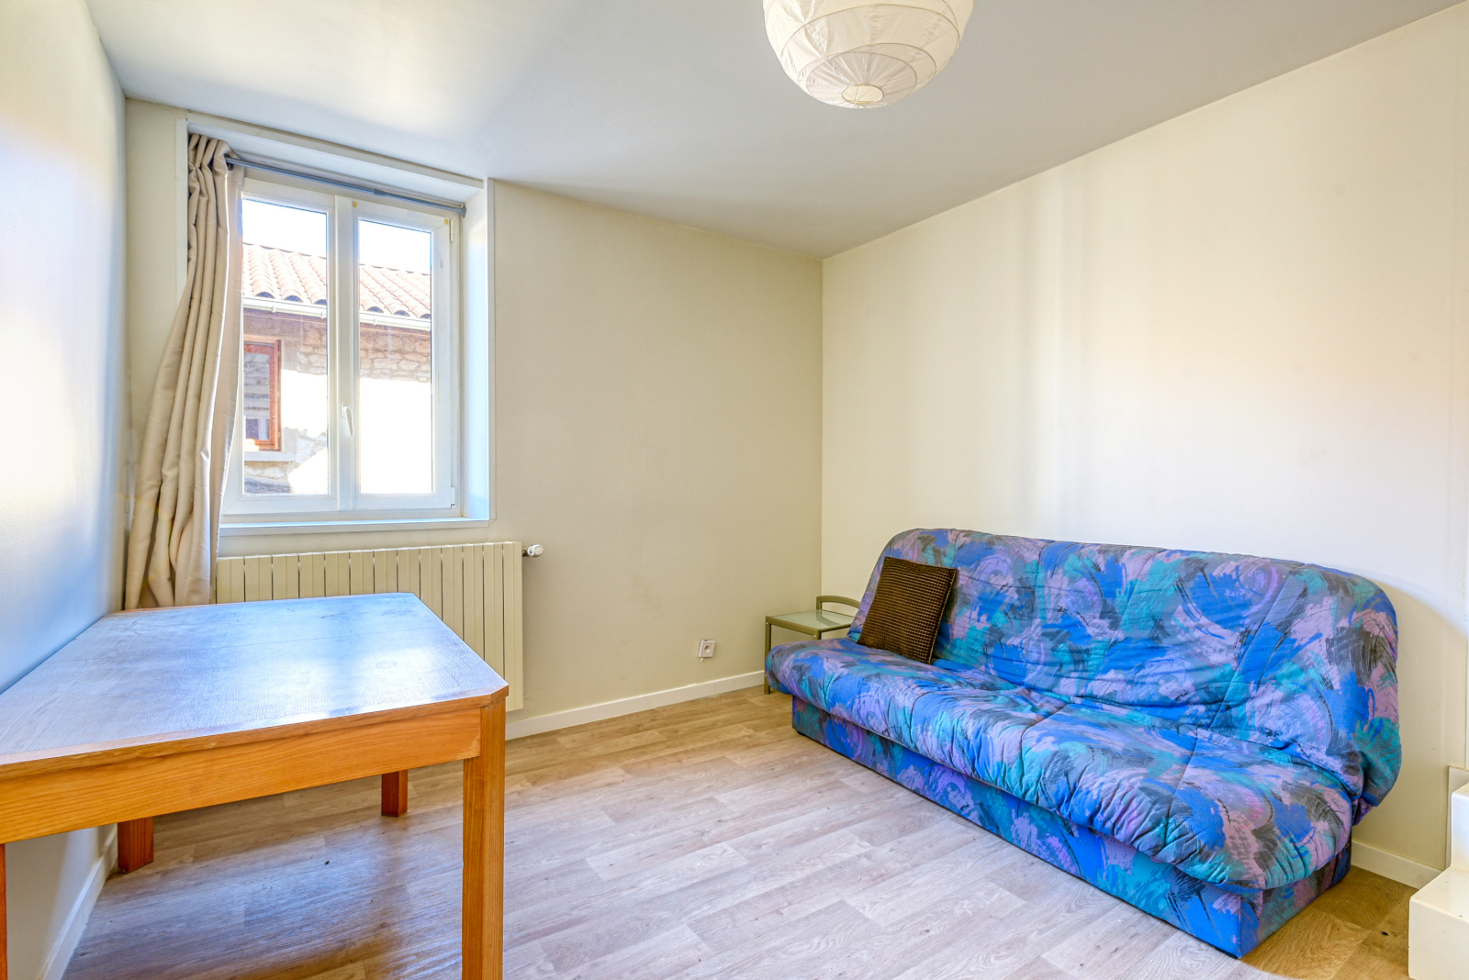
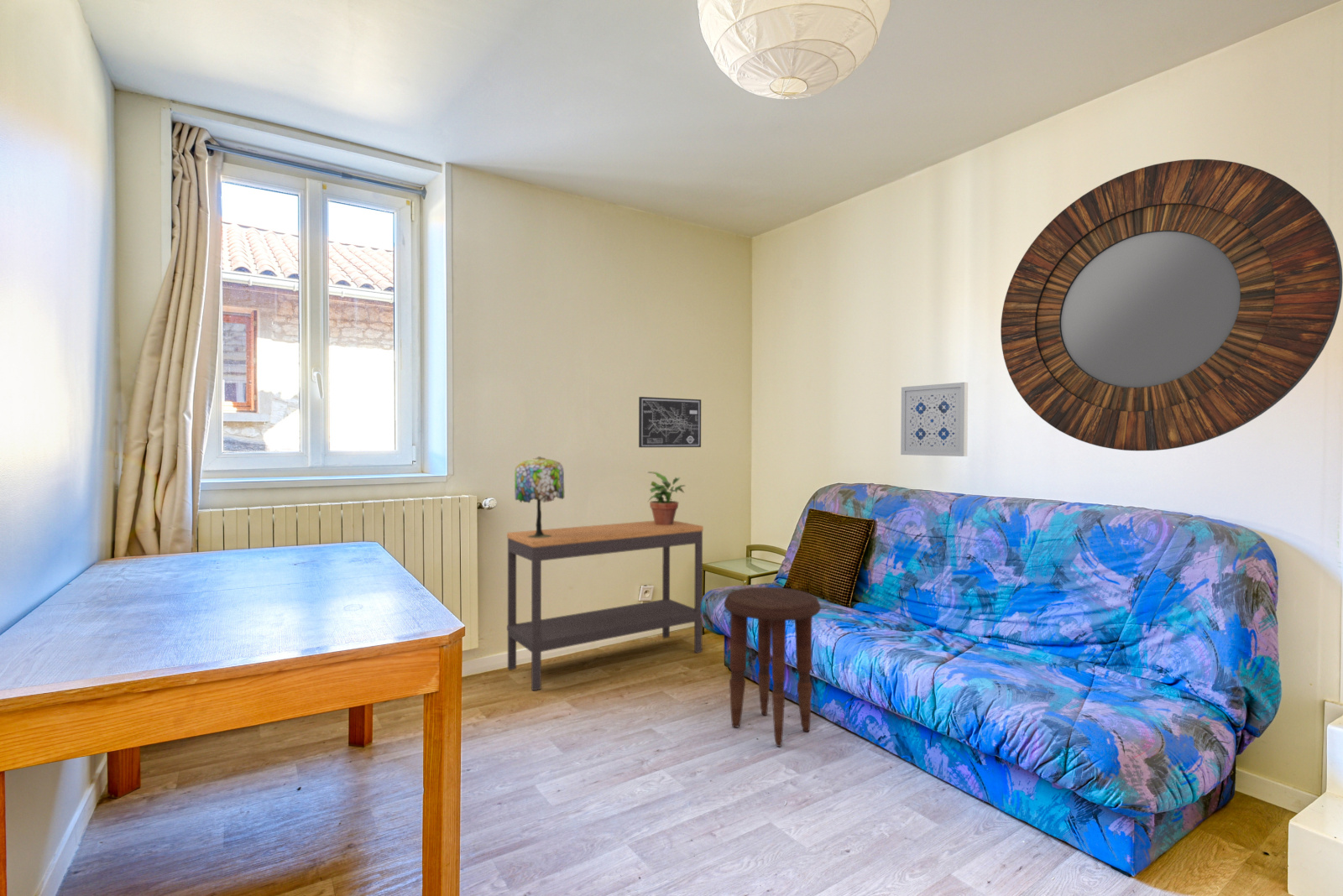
+ home mirror (1141, 310)
+ console table (613, 607)
+ table lamp (540, 495)
+ side table (772, 662)
+ potted plant (669, 497)
+ wall art (671, 422)
+ wall art (933, 419)
